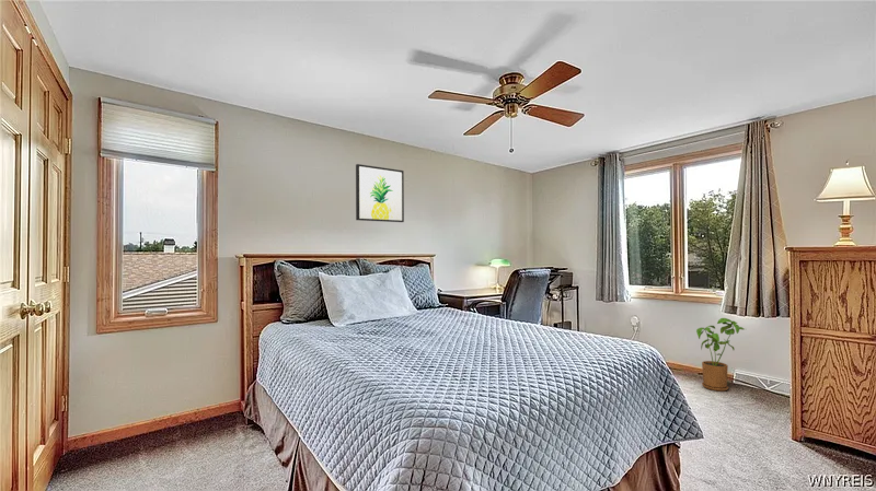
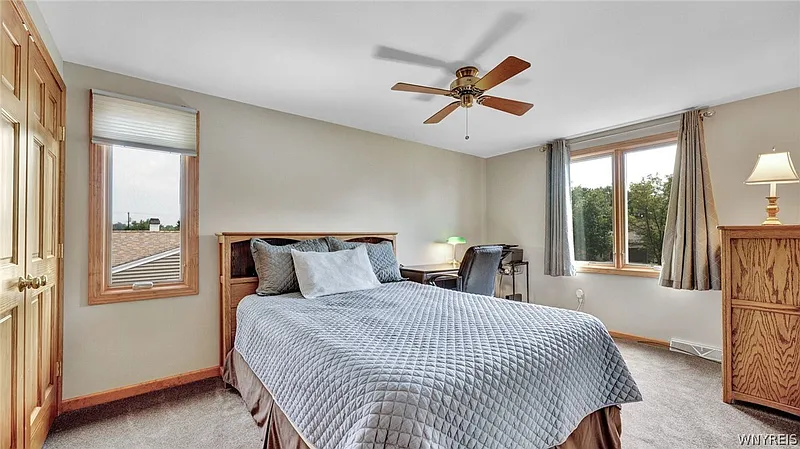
- house plant (715, 354)
- wall art (380, 194)
